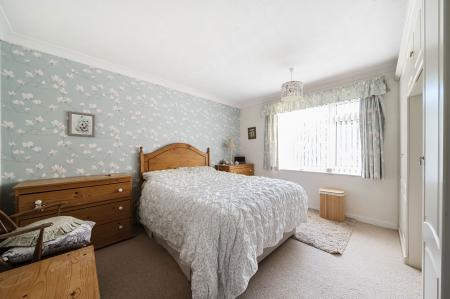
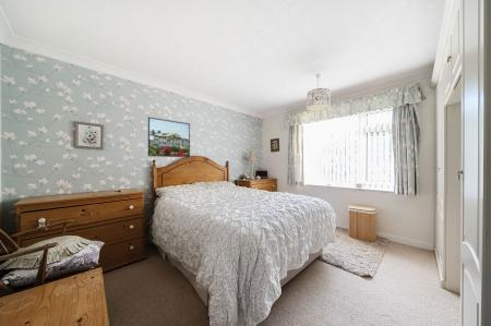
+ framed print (170, 138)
